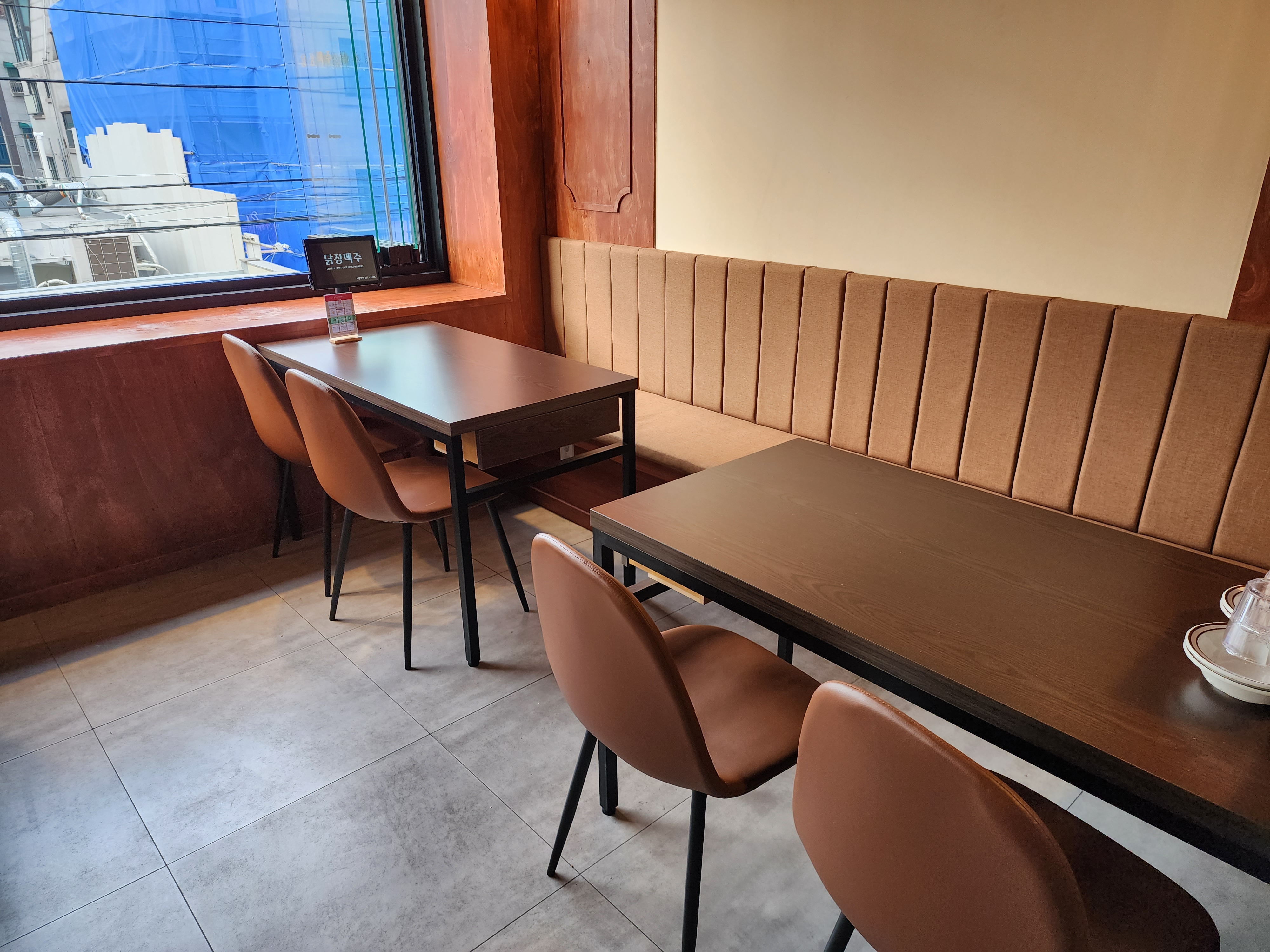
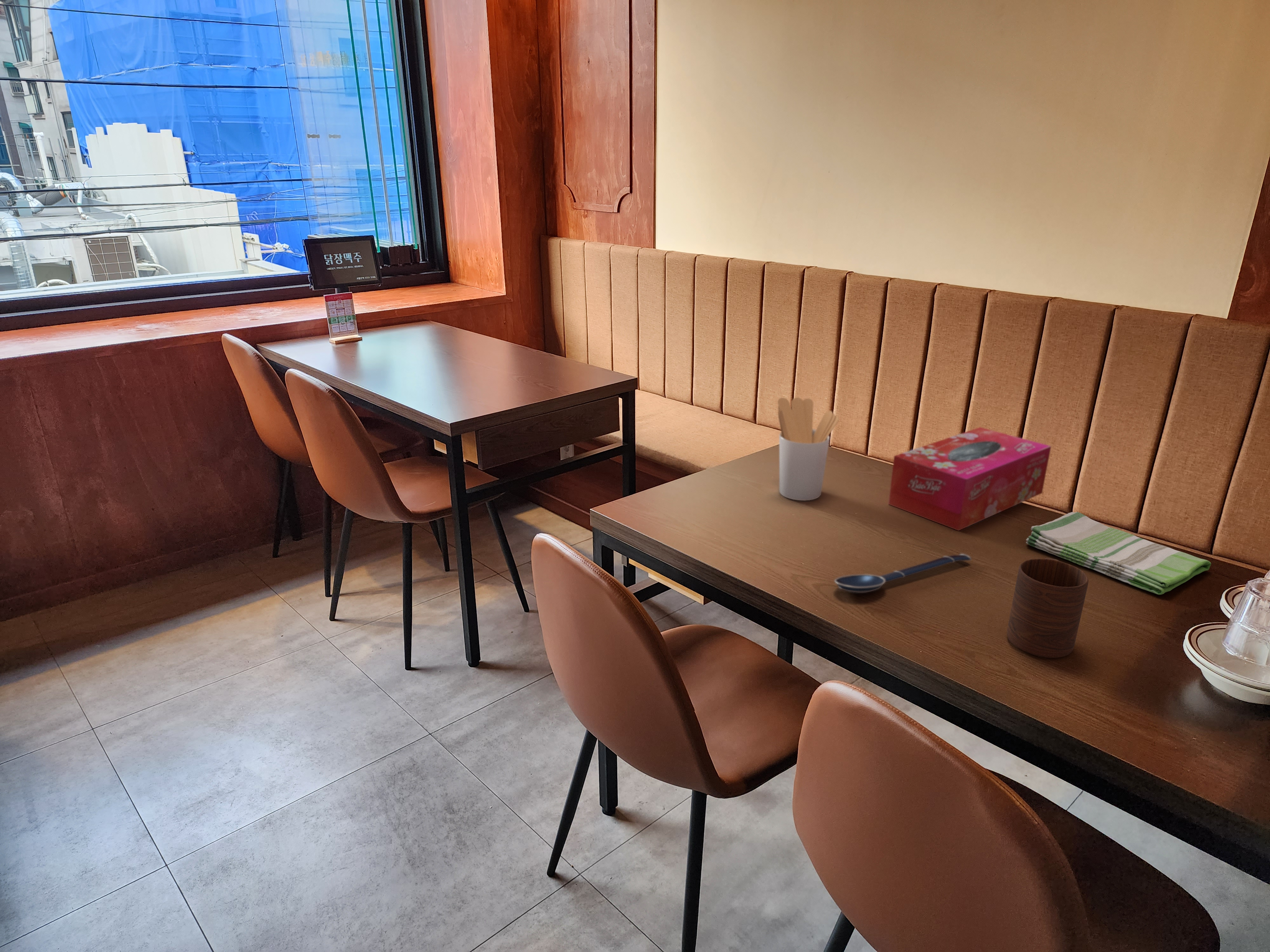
+ tissue box (970, 475)
+ utensil holder (799, 446)
+ spoon (908, 572)
+ cup (1043, 603)
+ dish towel (1116, 547)
